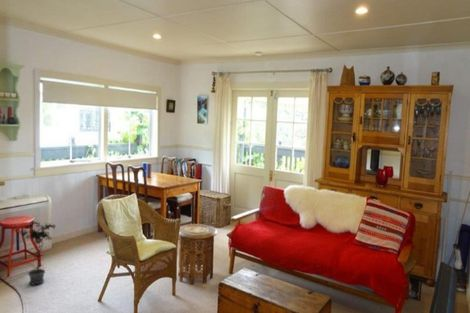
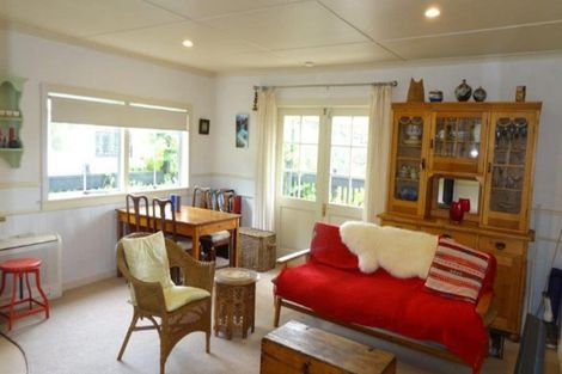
- potted plant (38, 251)
